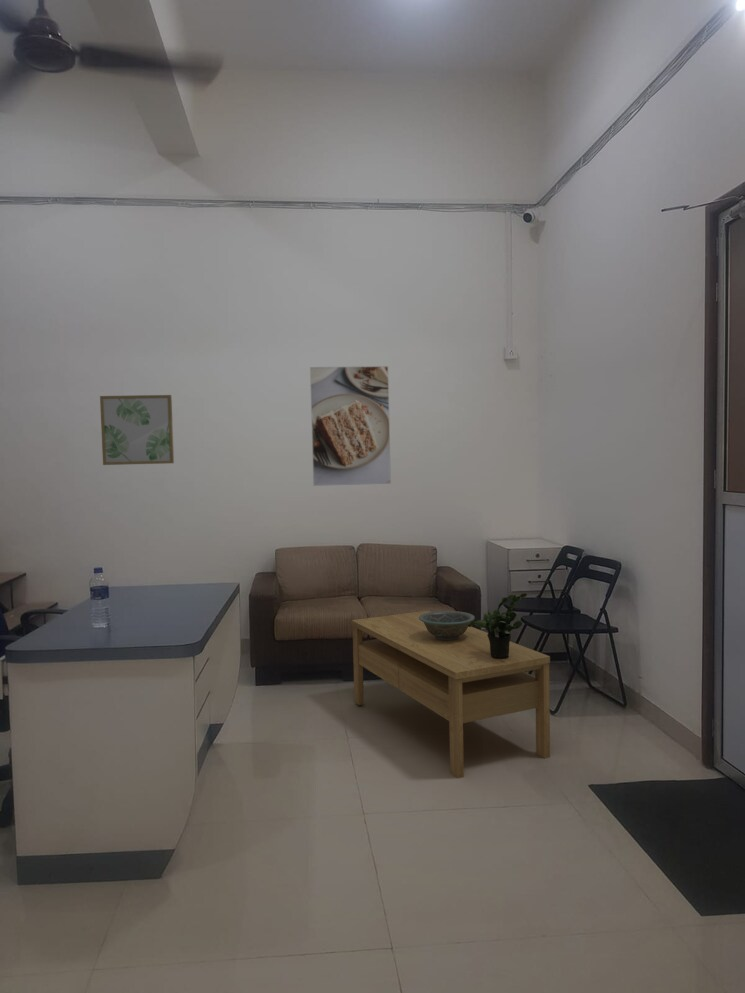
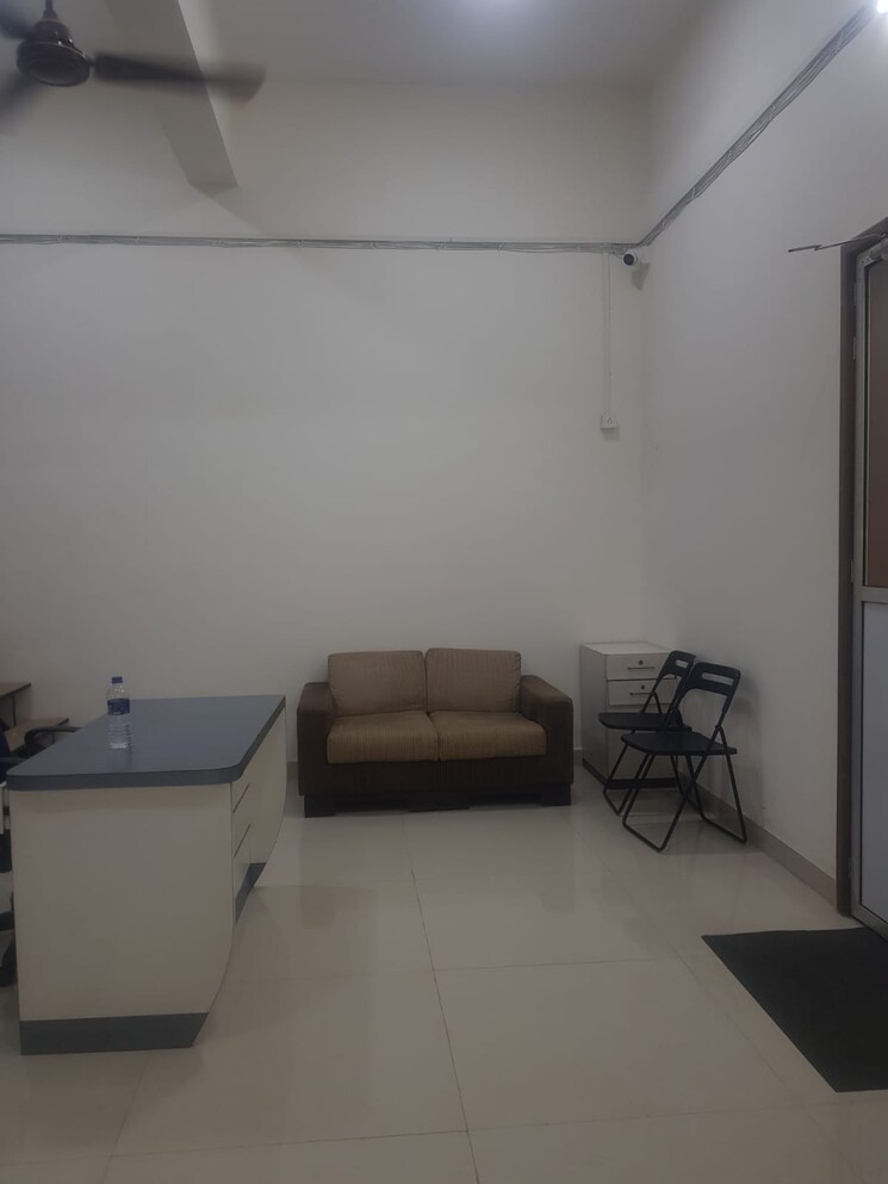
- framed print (350, 426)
- wall art (137, 430)
- decorative bowl (446, 626)
- coffee table (440, 681)
- potted plant (501, 623)
